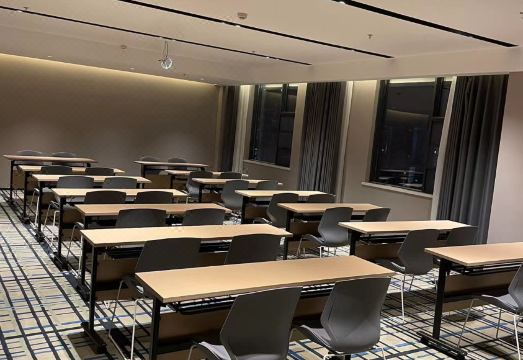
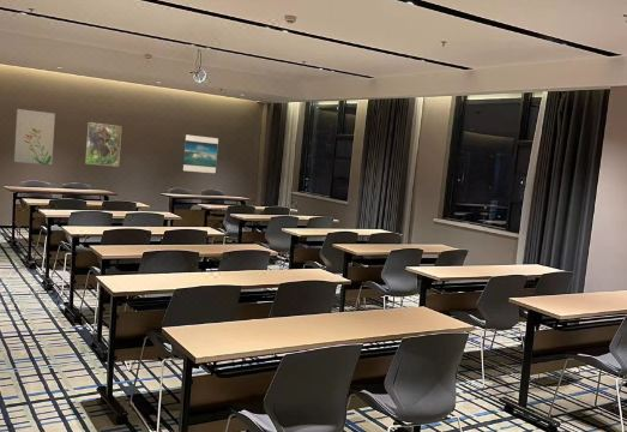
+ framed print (103, 144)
+ wall art (34, 137)
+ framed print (200, 154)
